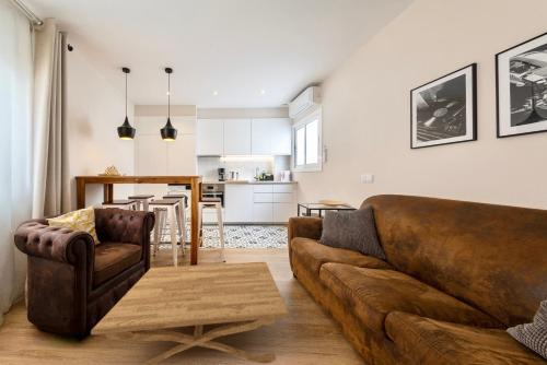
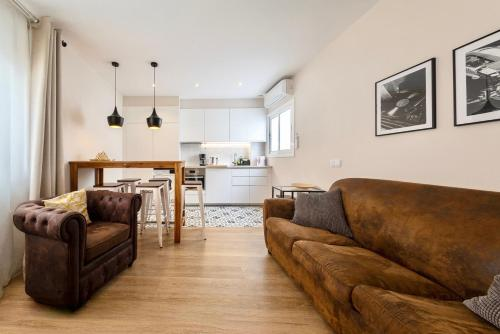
- coffee table (205, 305)
